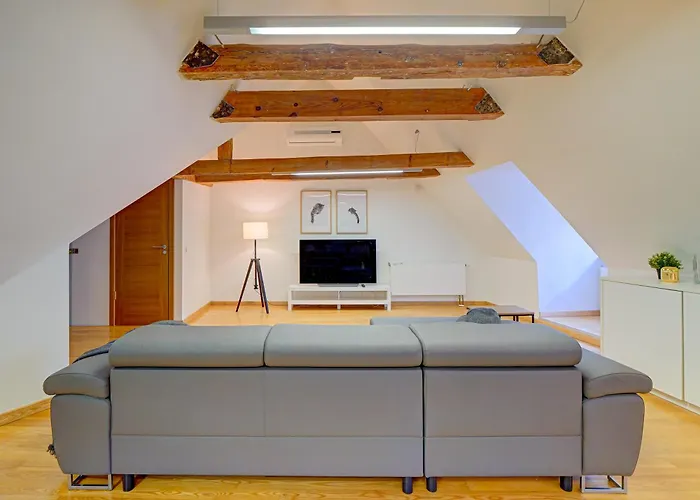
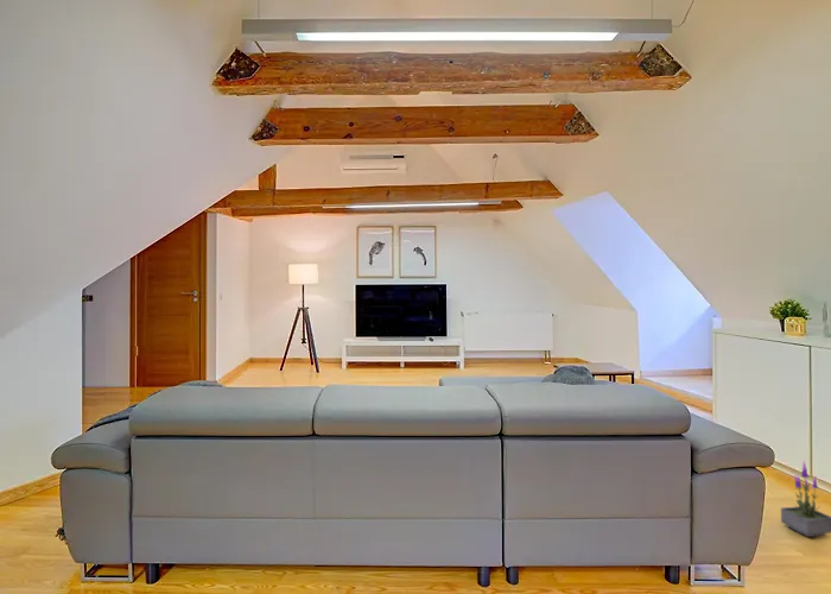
+ potted plant (806, 495)
